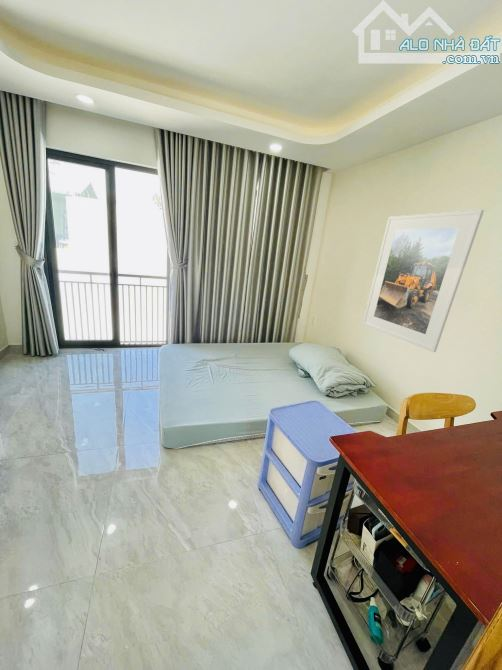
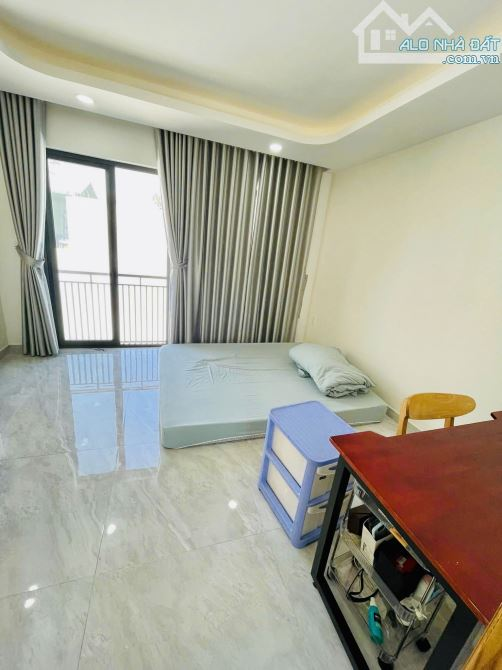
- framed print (410, 279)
